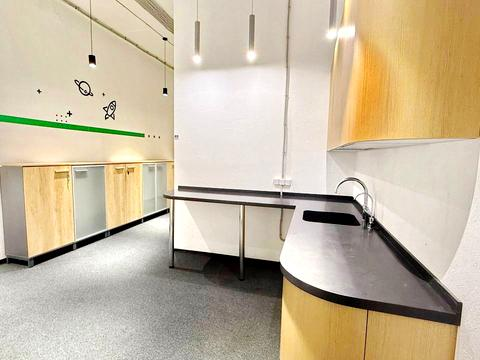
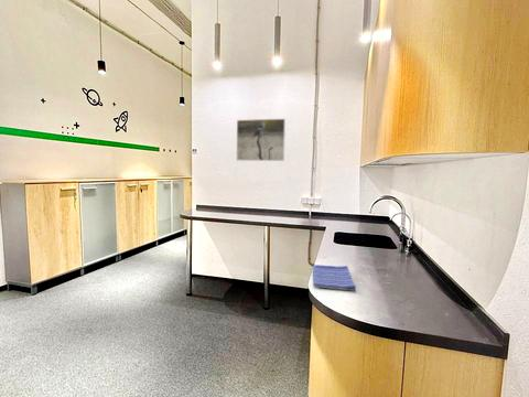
+ dish towel (332, 276)
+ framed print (260, 140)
